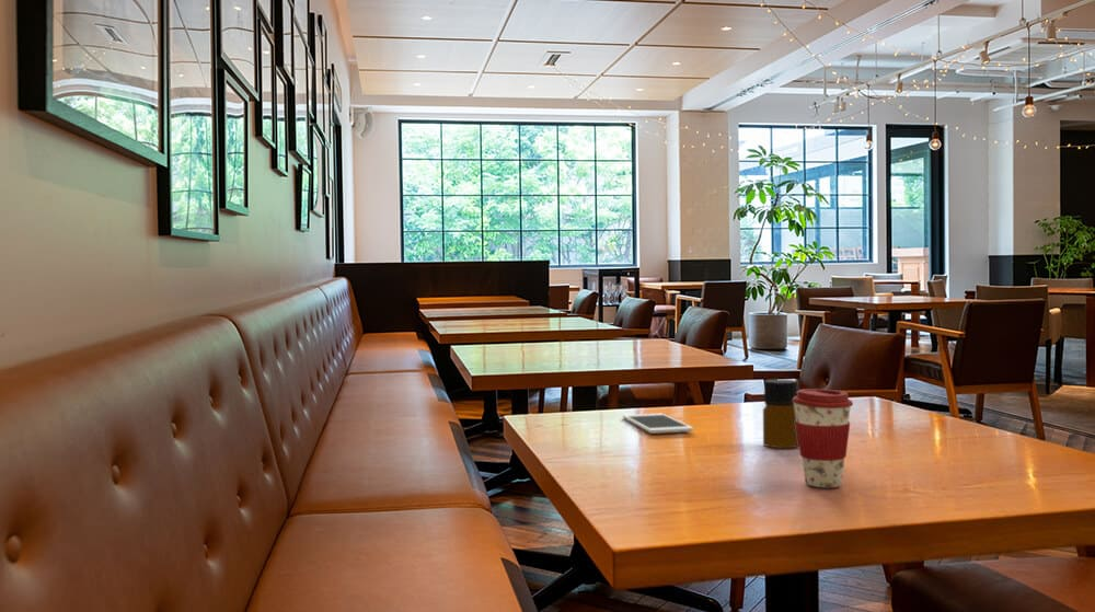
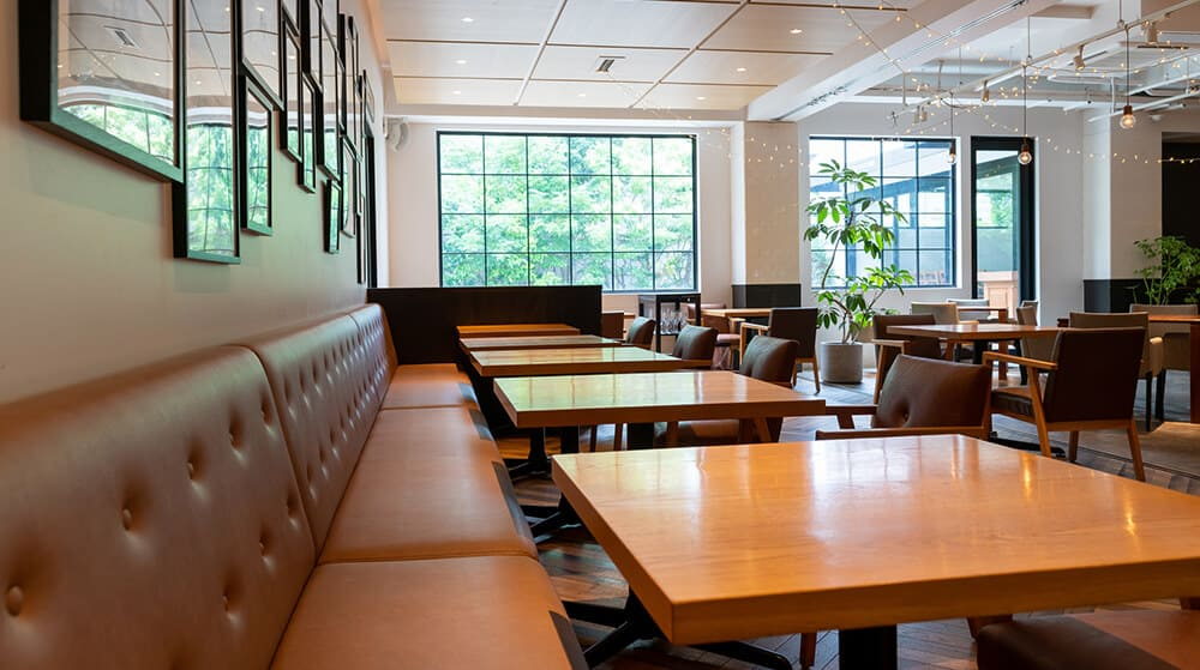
- bottle (781, 413)
- cell phone (656, 423)
- coffee cup (822, 437)
